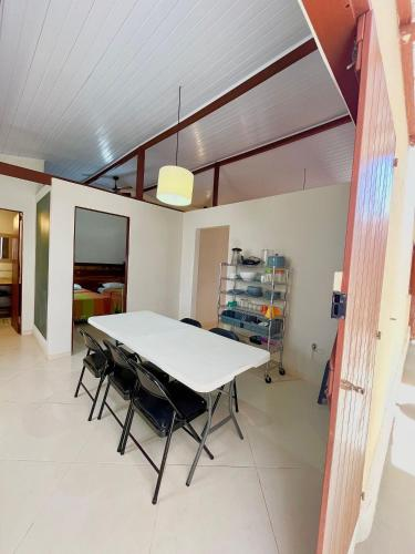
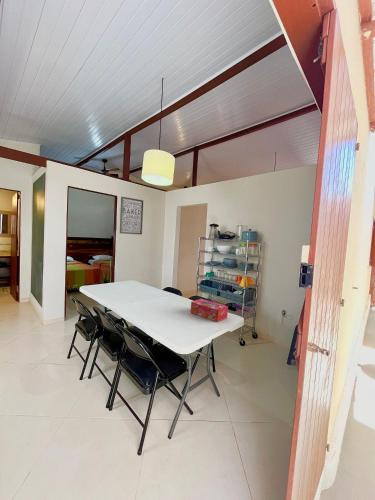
+ wall art (131, 216)
+ tissue box (208, 309)
